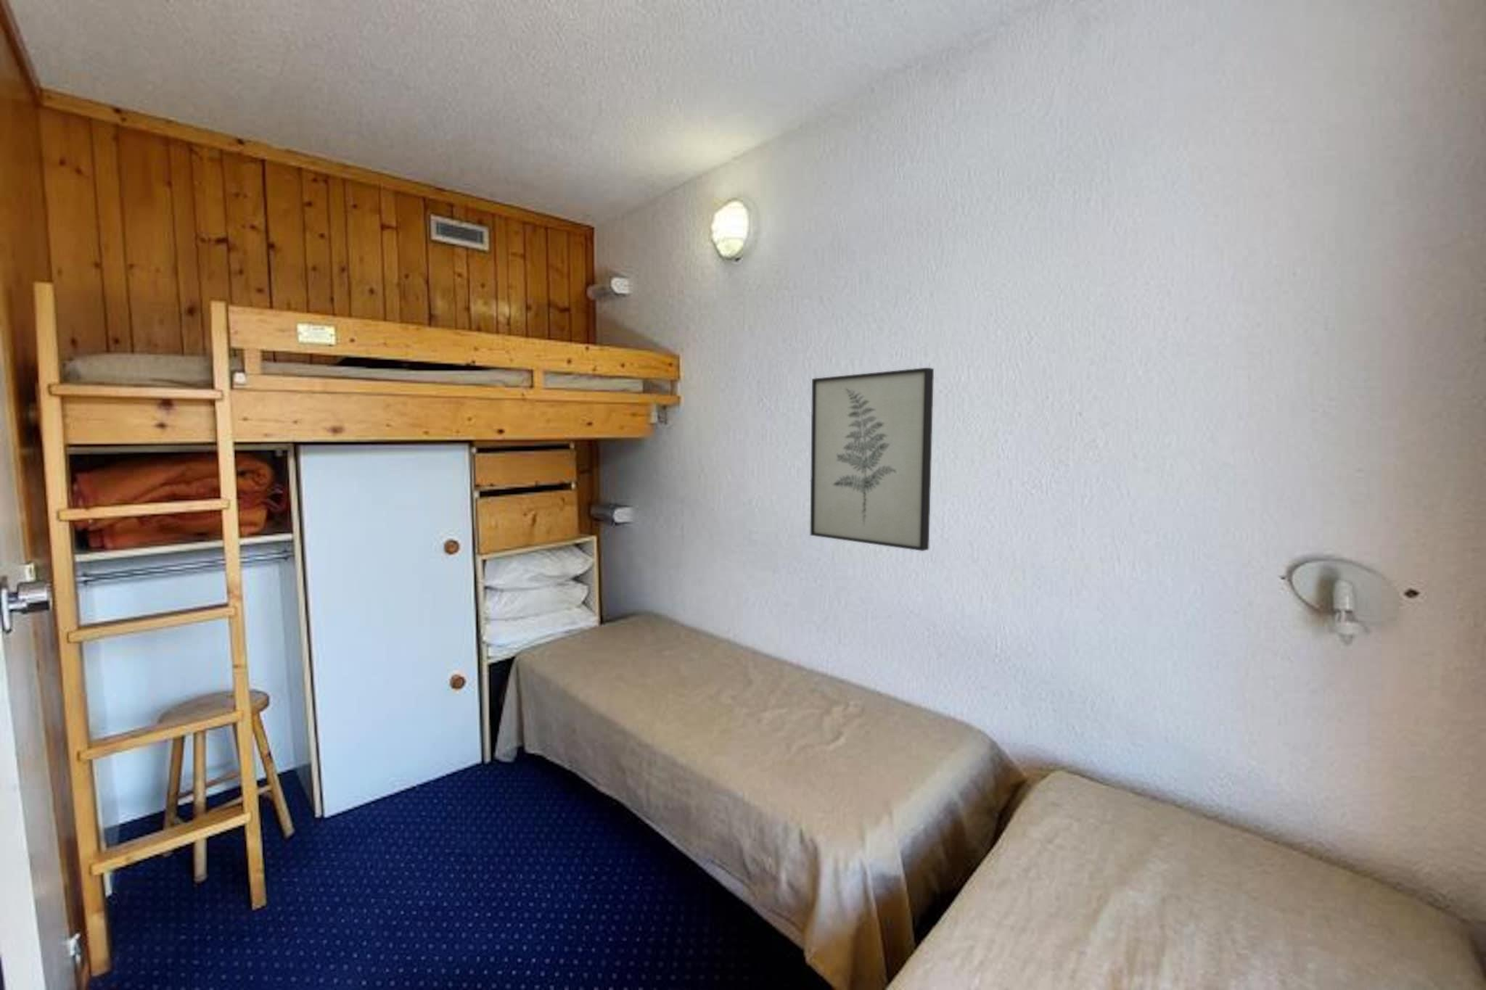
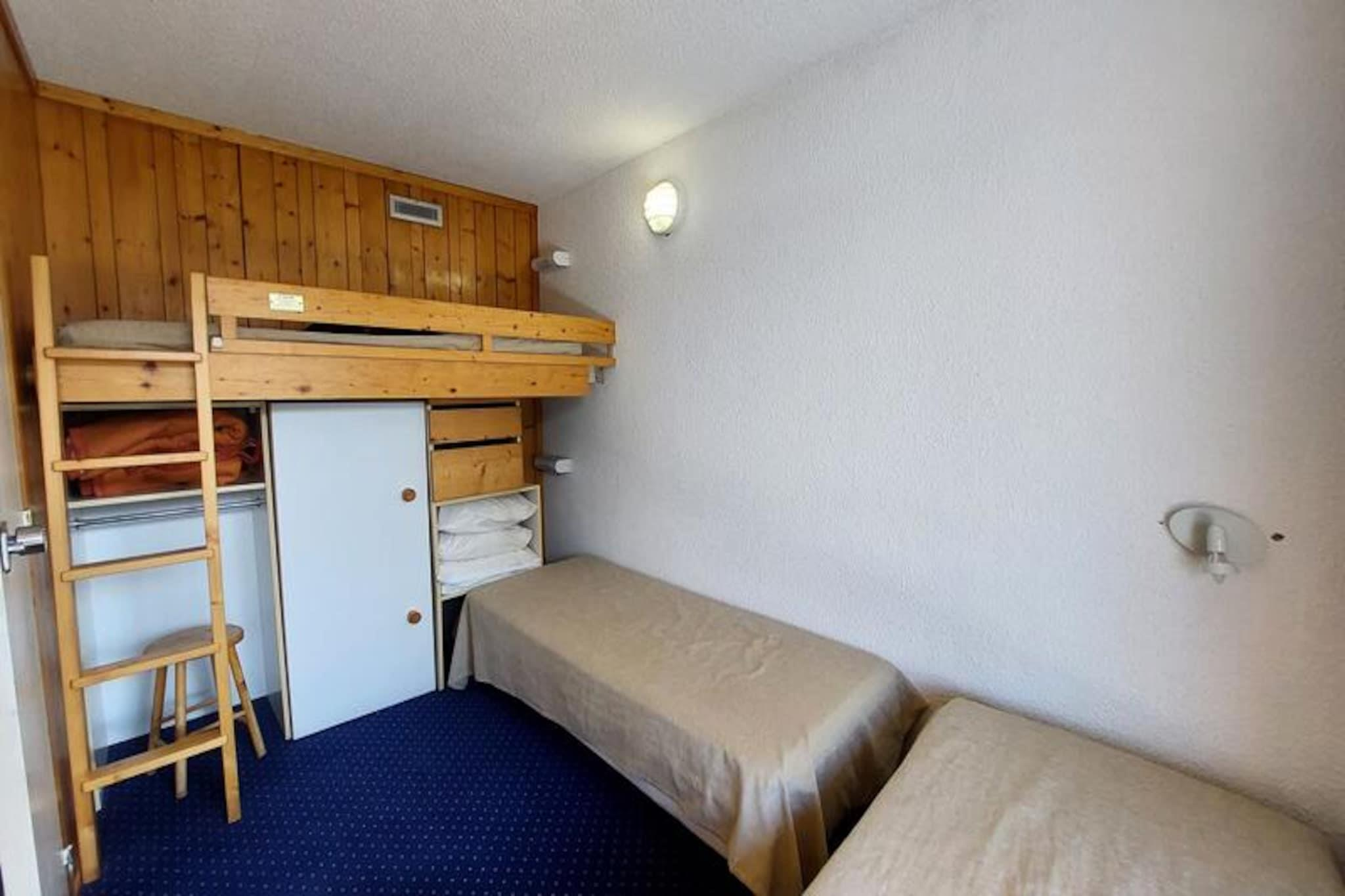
- wall art (866, 459)
